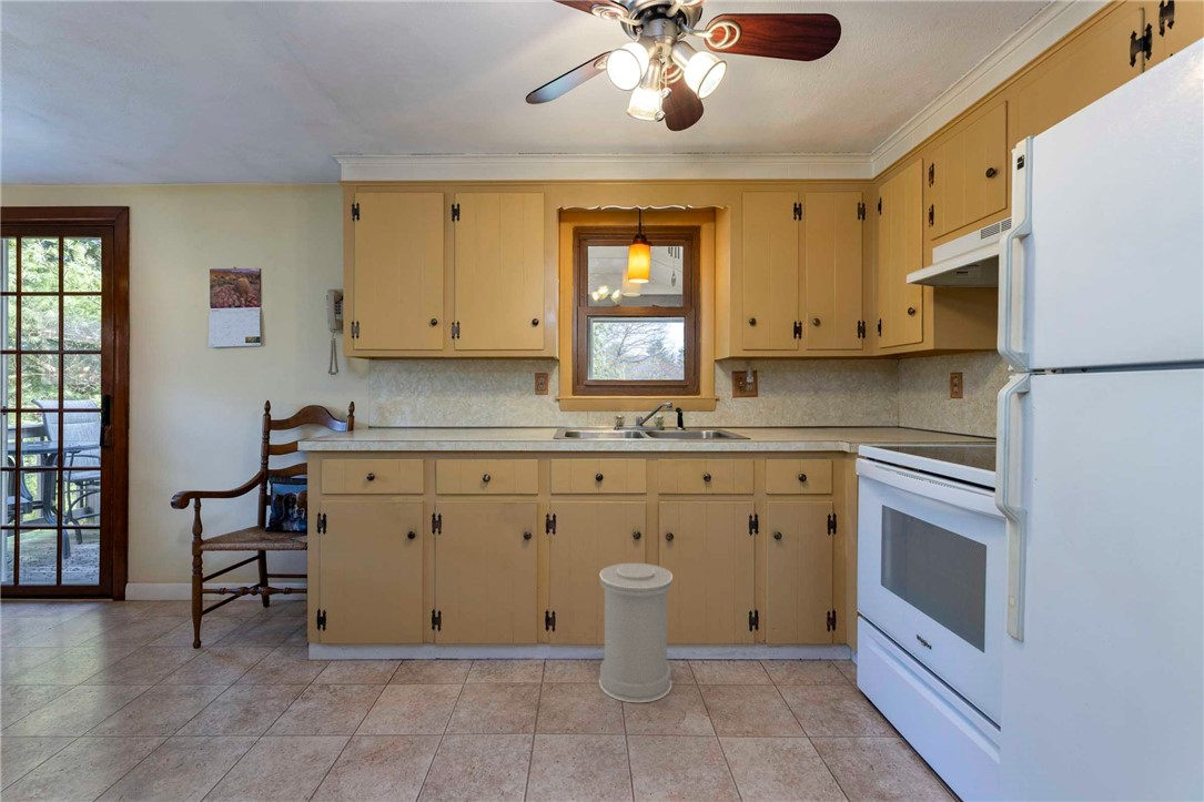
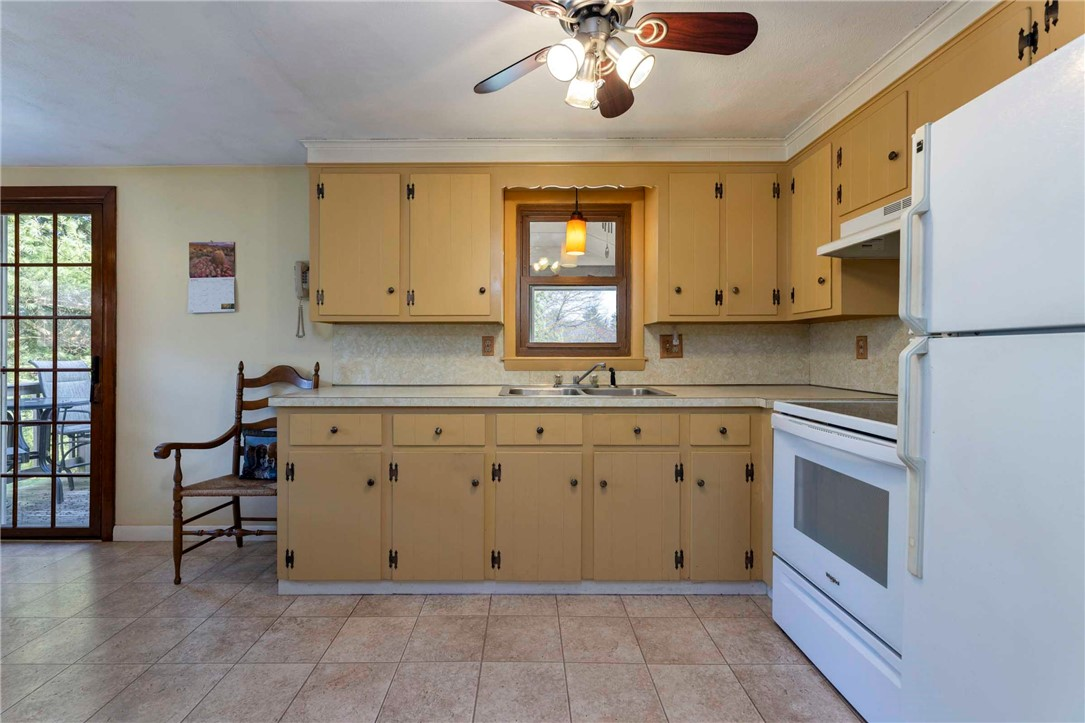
- trash can (635, 626)
